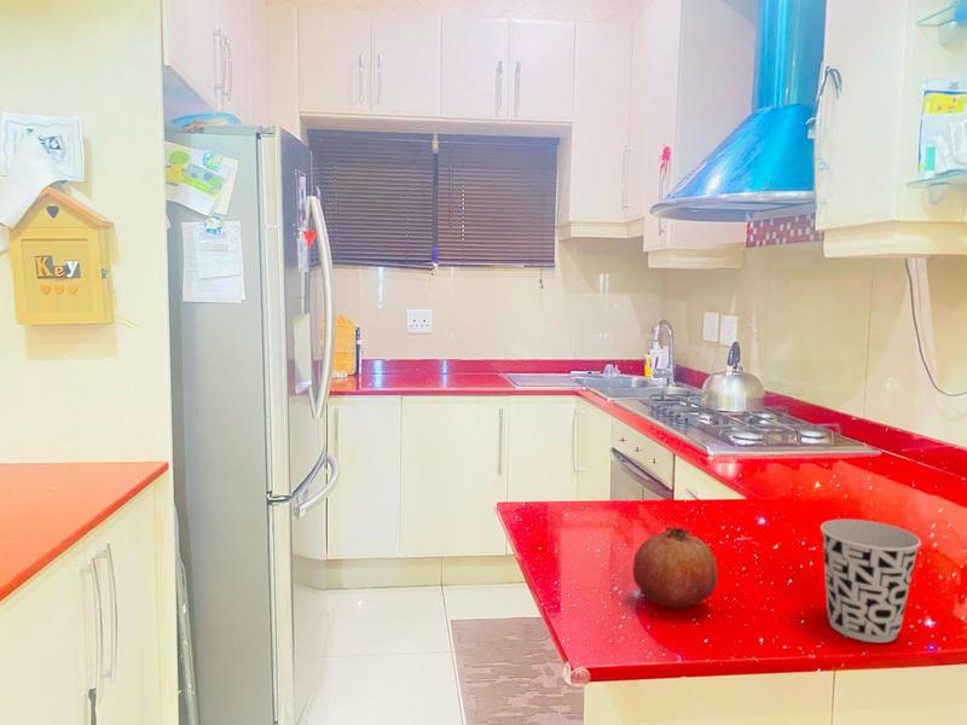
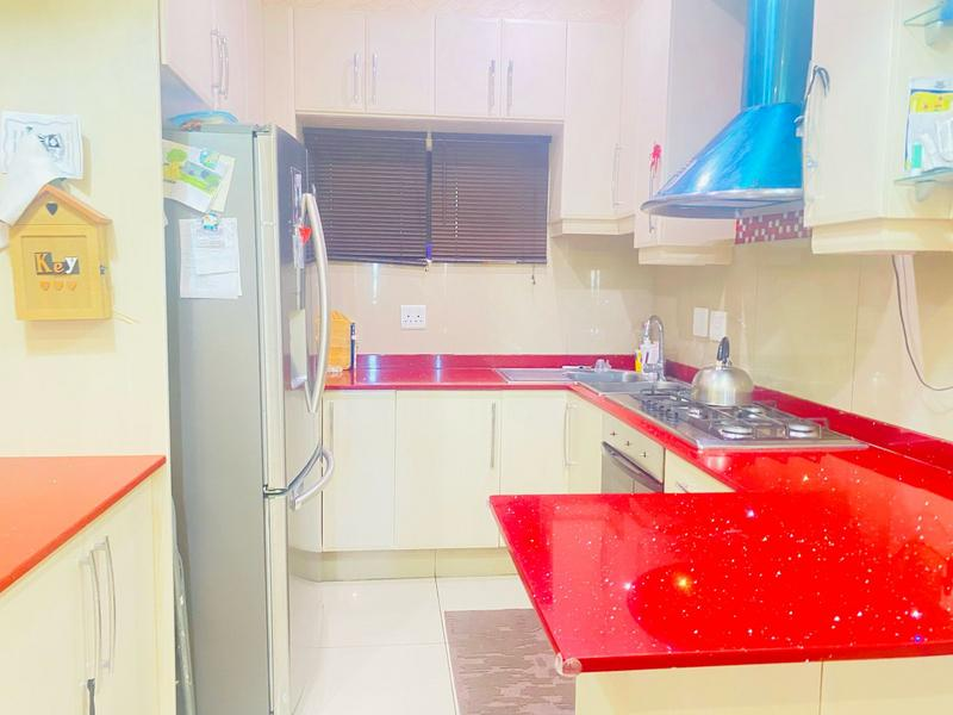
- cup (865, 580)
- fruit (674, 566)
